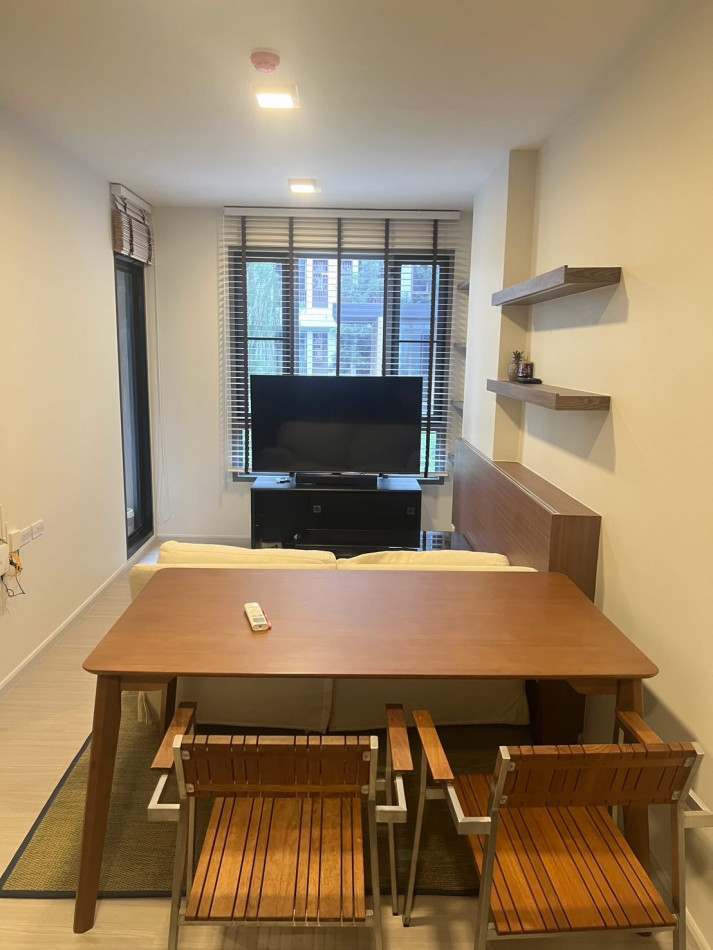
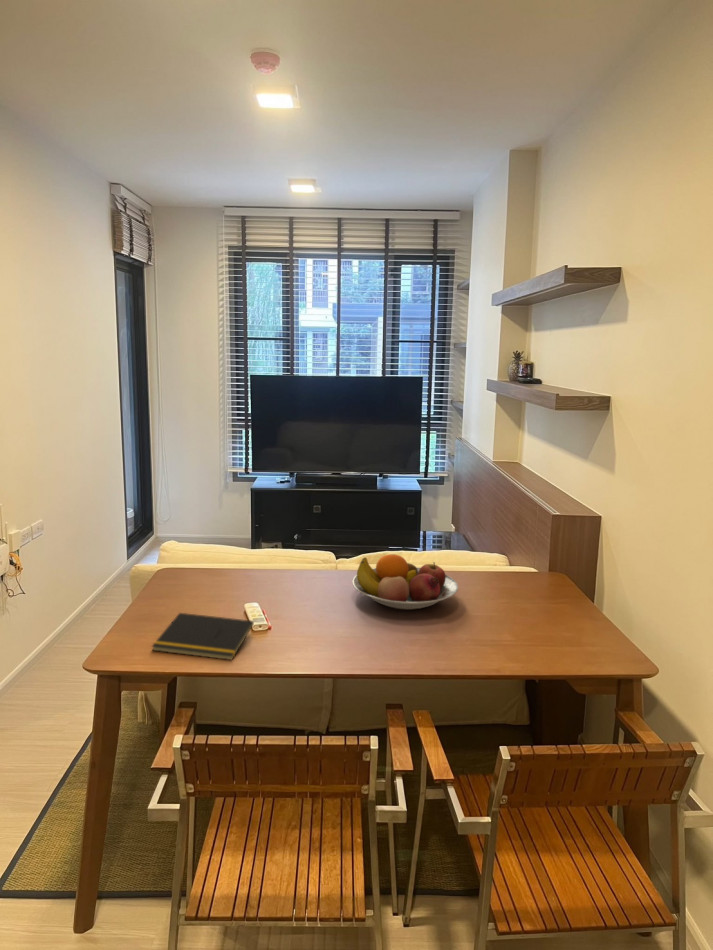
+ notepad (204, 635)
+ fruit bowl (405, 578)
